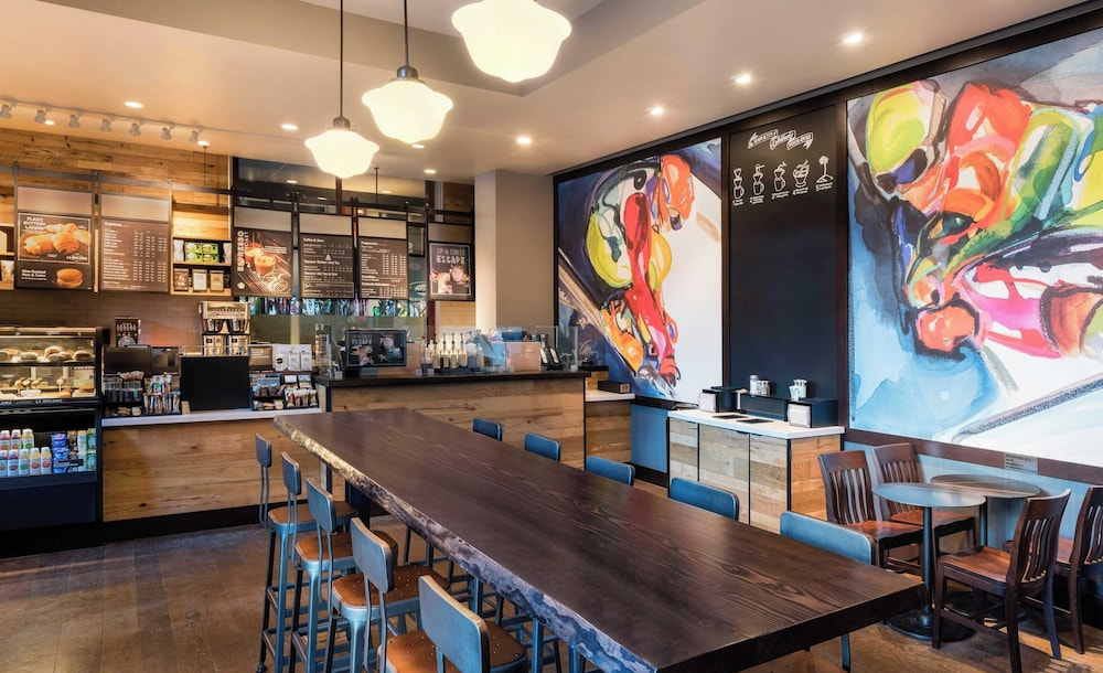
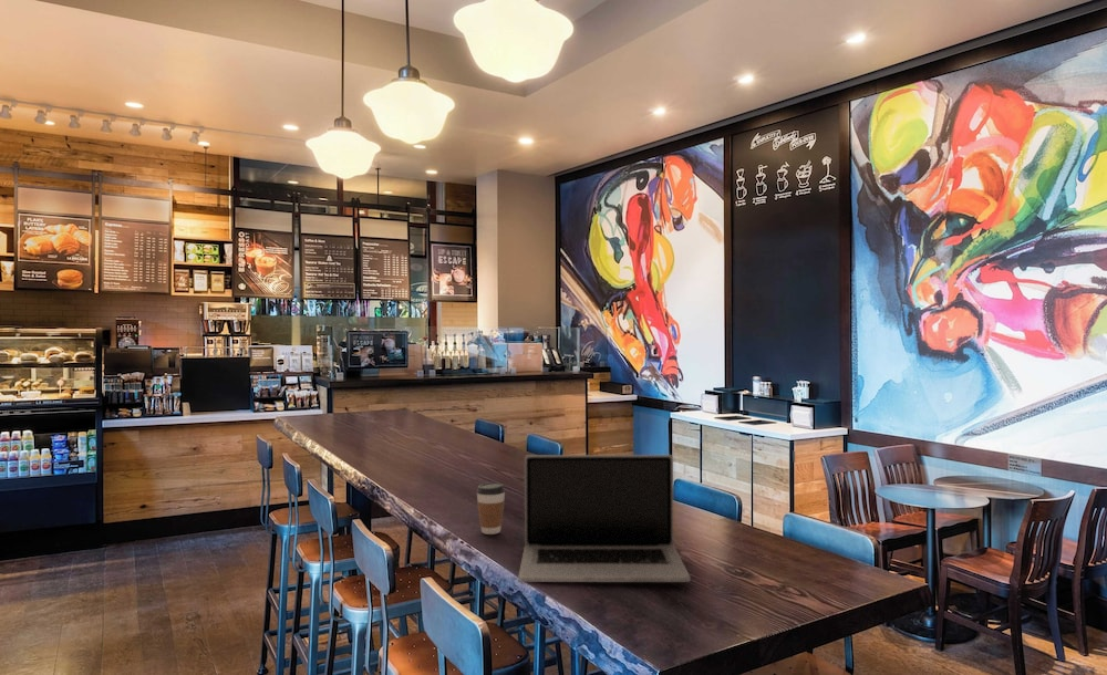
+ coffee cup (490, 508)
+ laptop (601, 515)
